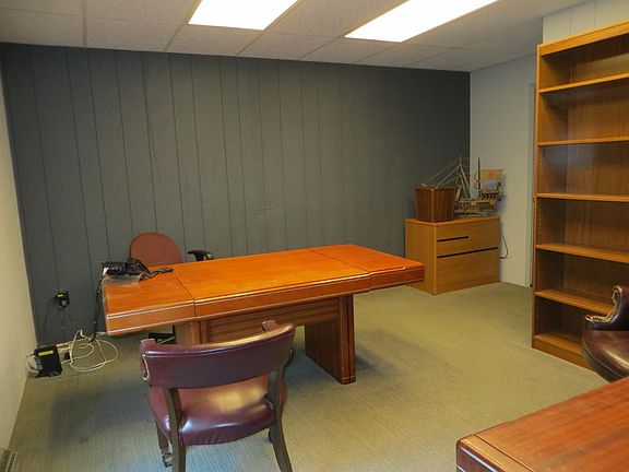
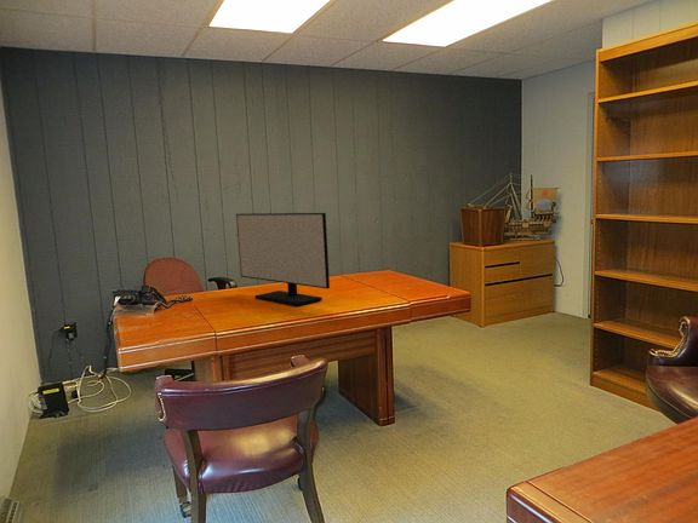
+ monitor (285, 255)
